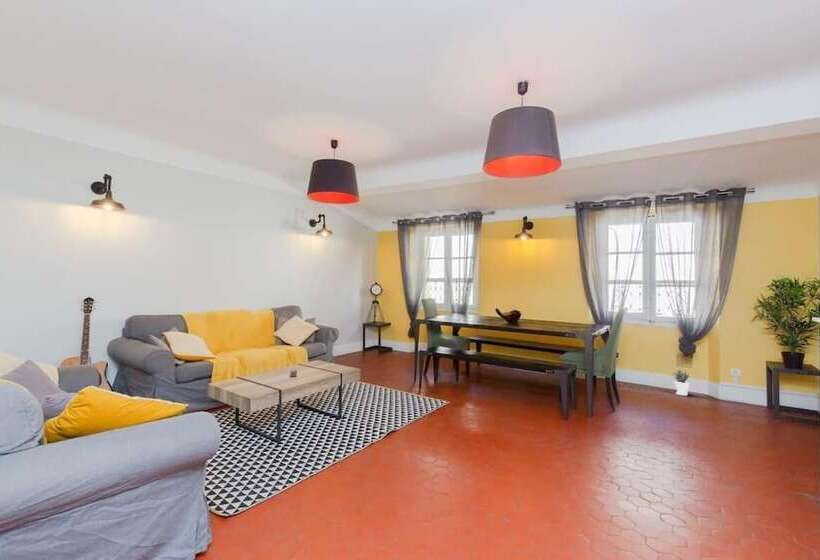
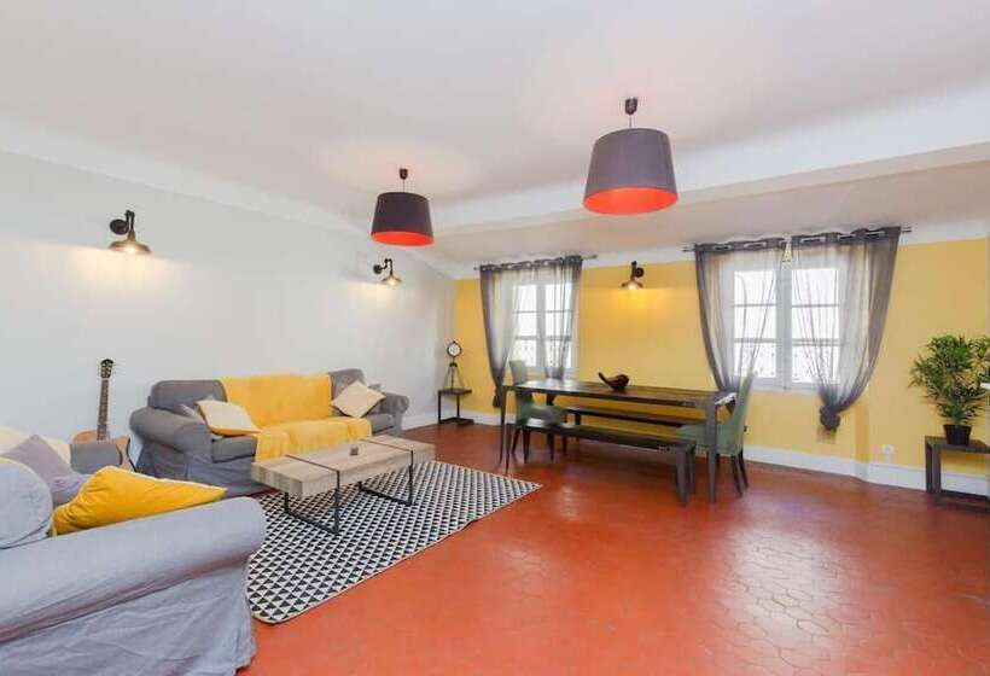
- potted plant (680, 380)
